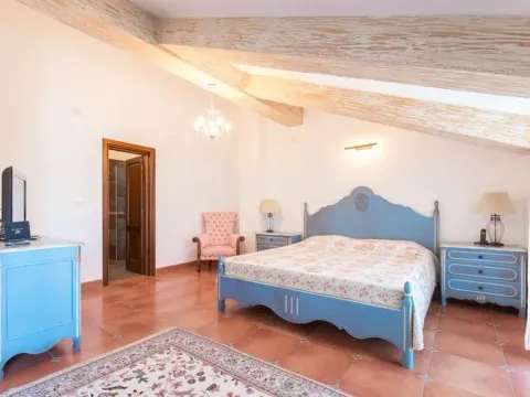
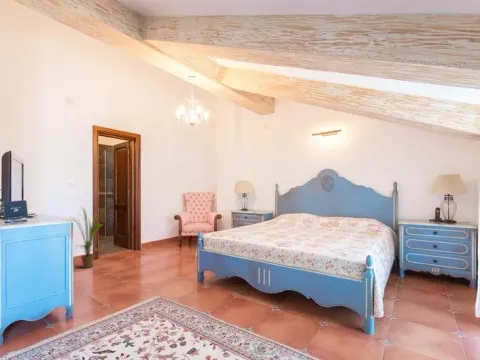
+ house plant (84, 236)
